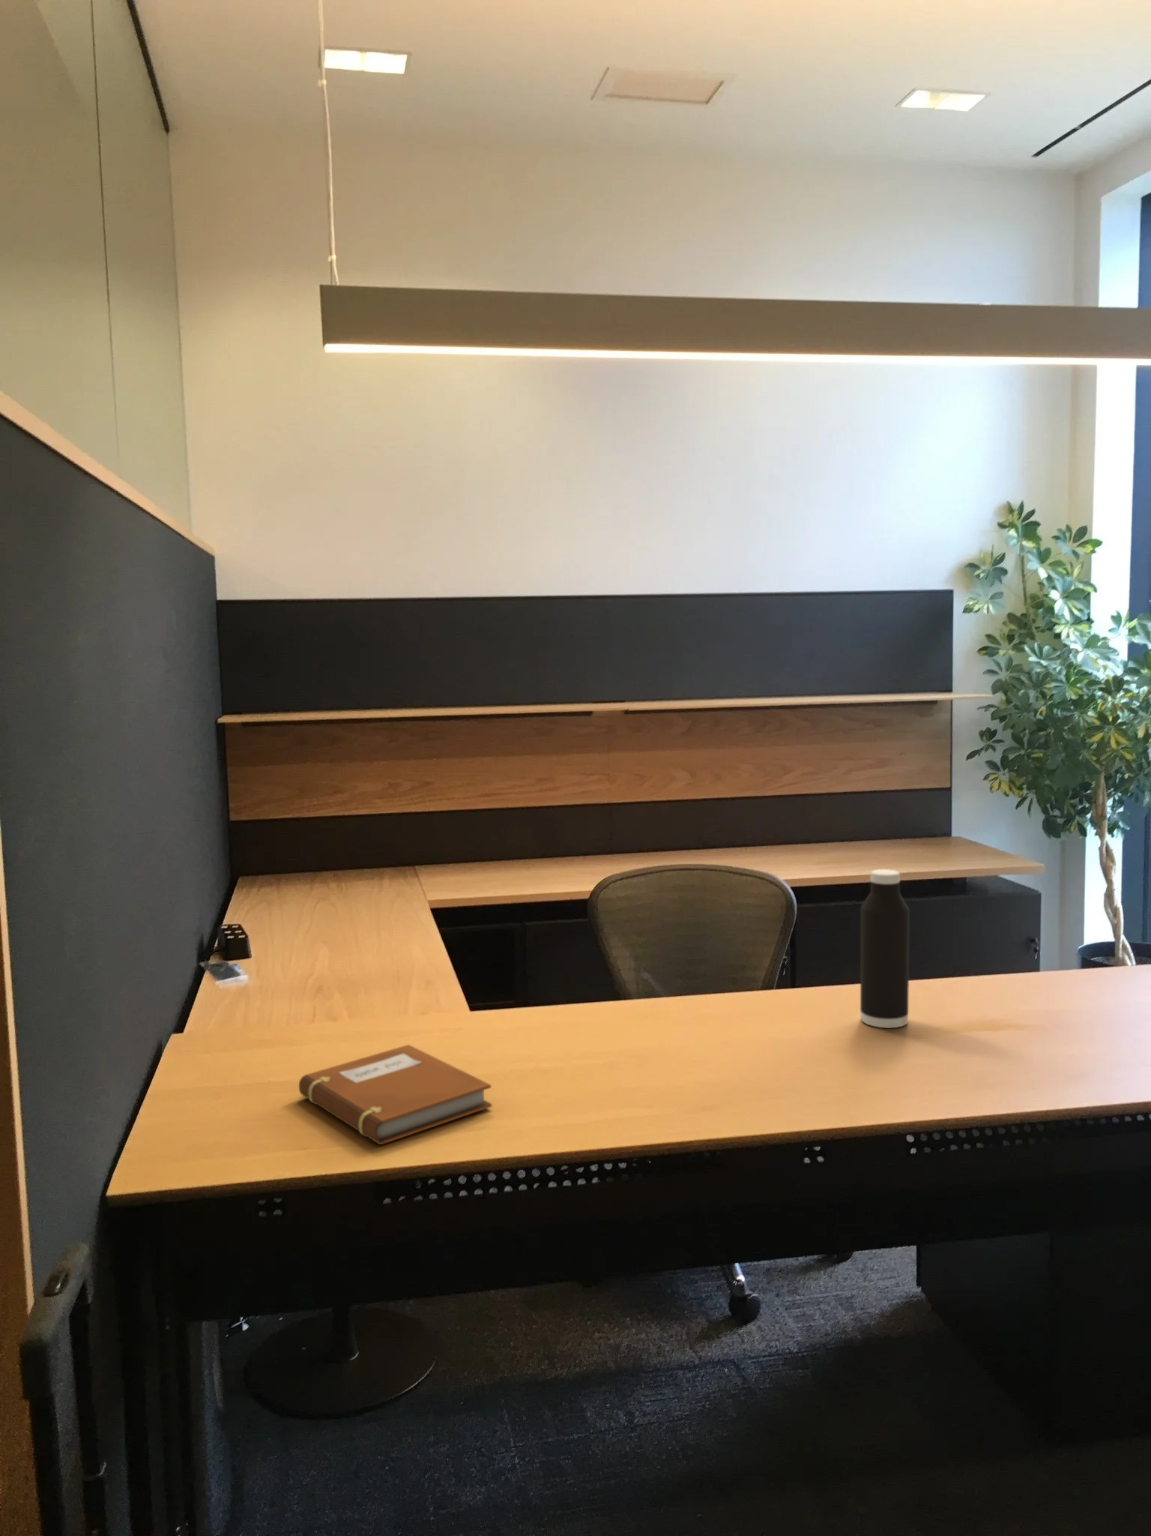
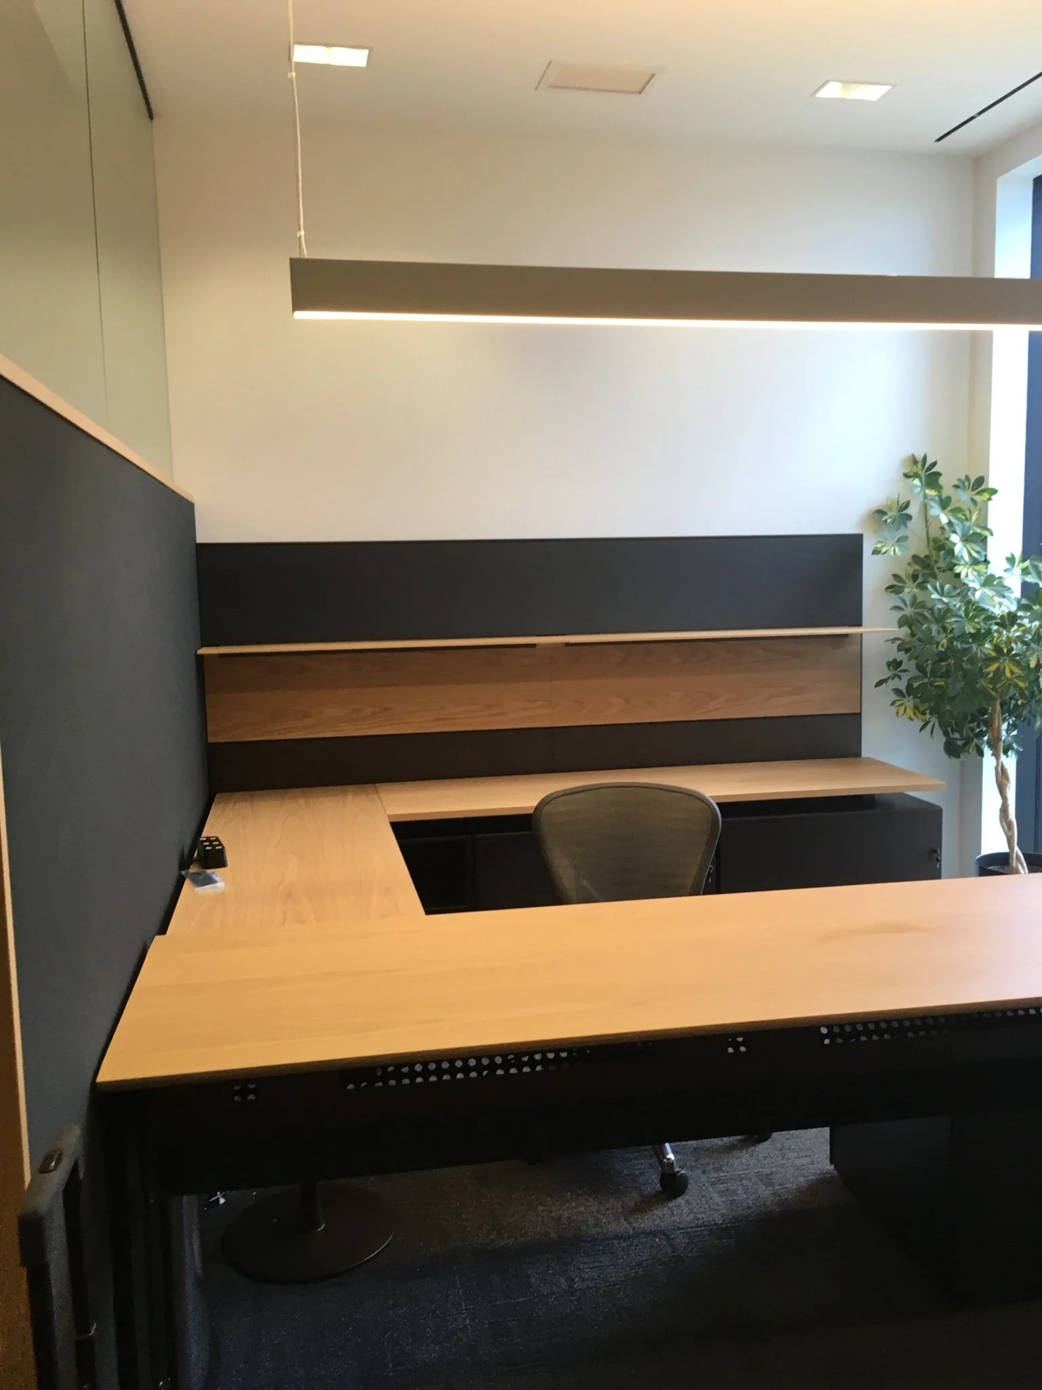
- water bottle (884, 947)
- notebook (391, 1090)
